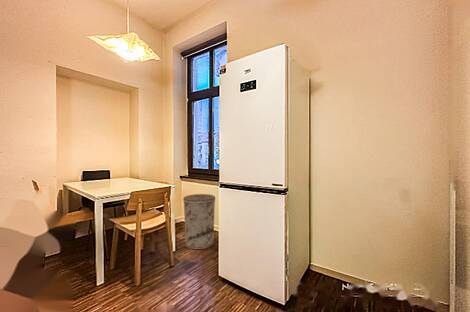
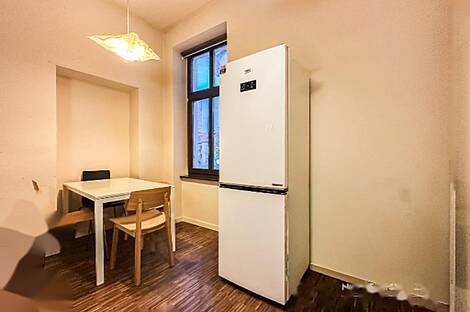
- trash can (199, 218)
